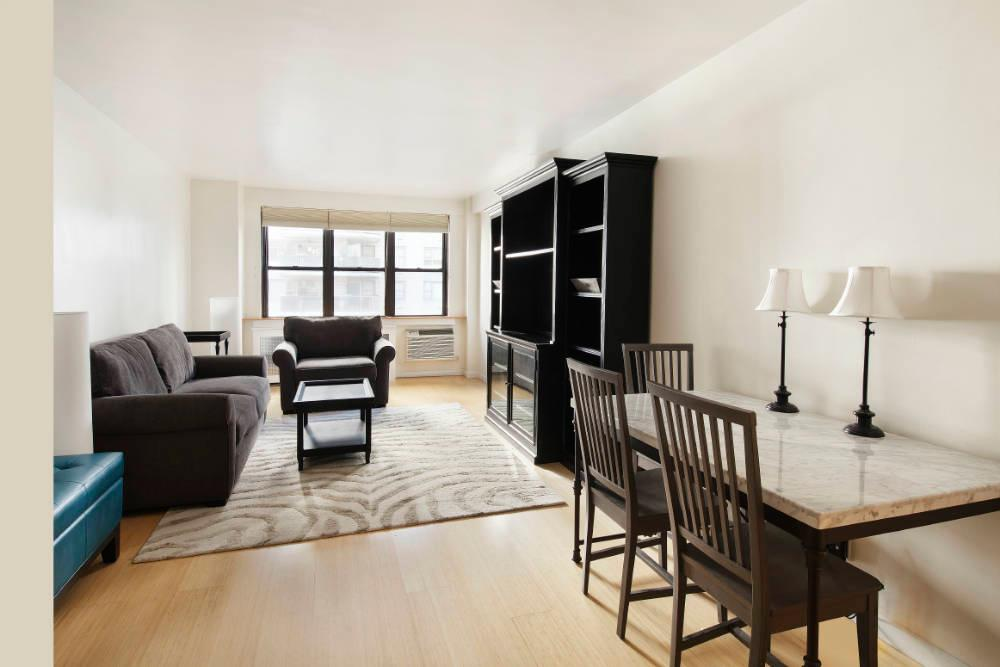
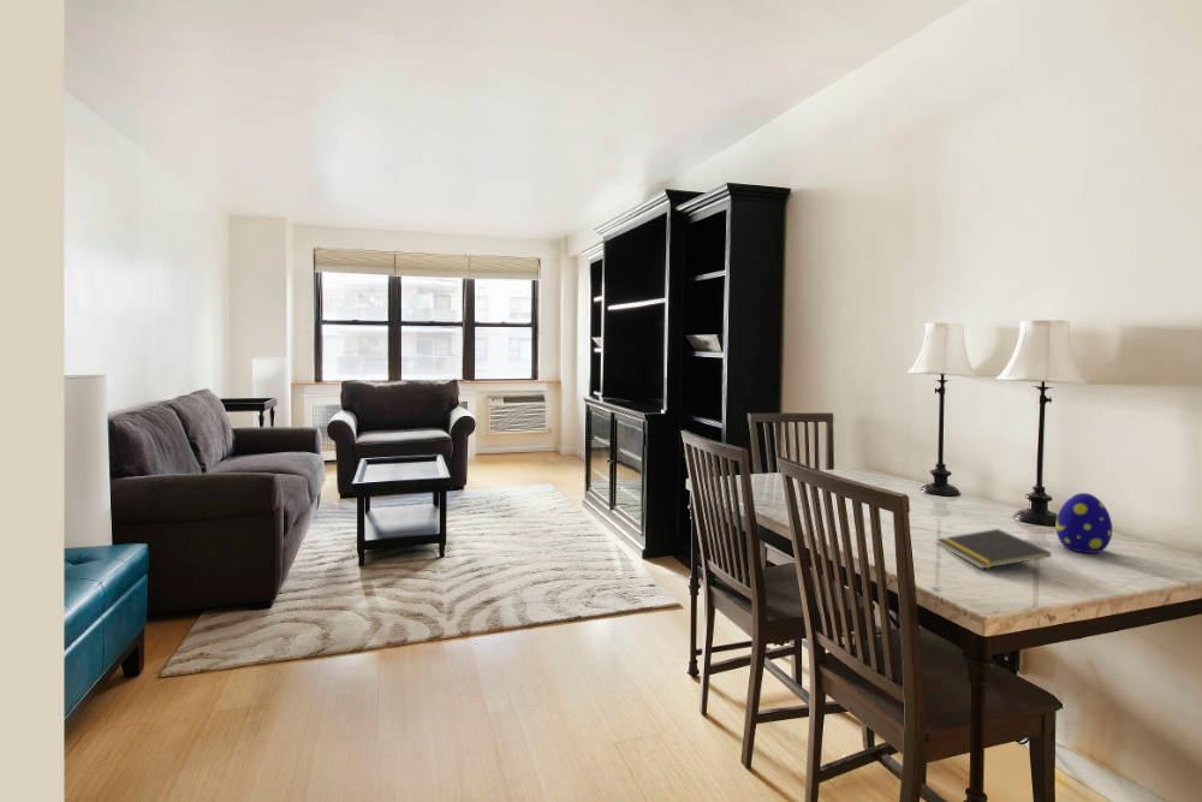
+ decorative egg (1083, 521)
+ notepad (989, 547)
